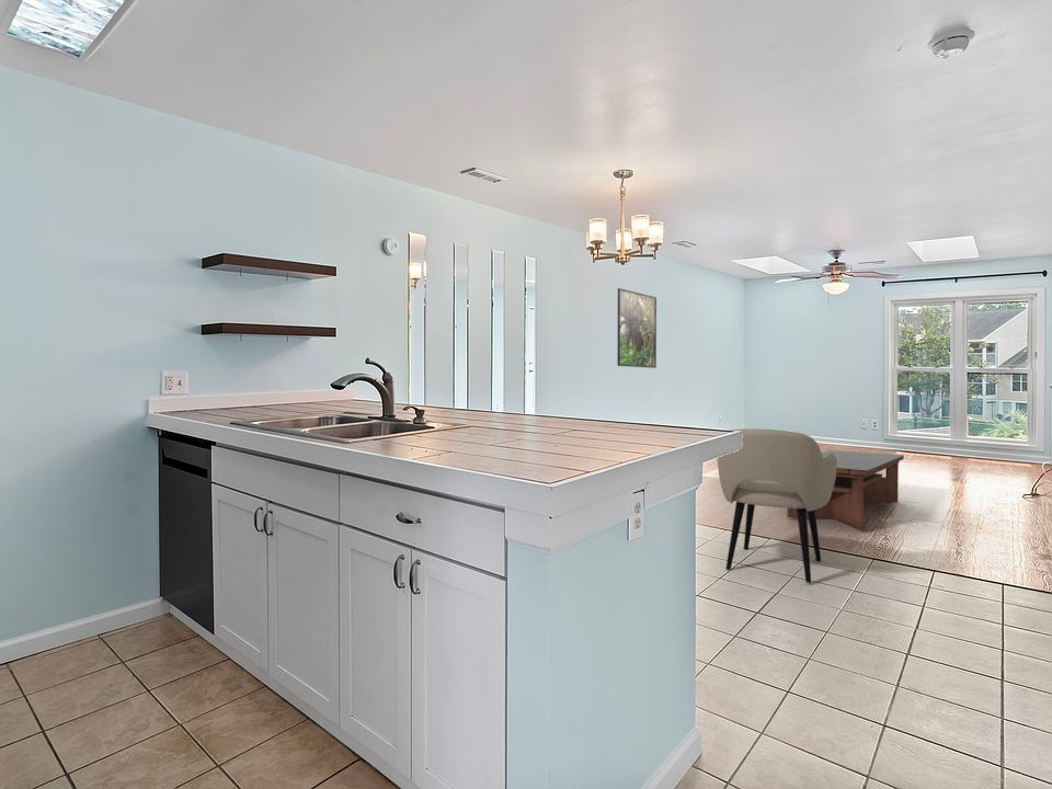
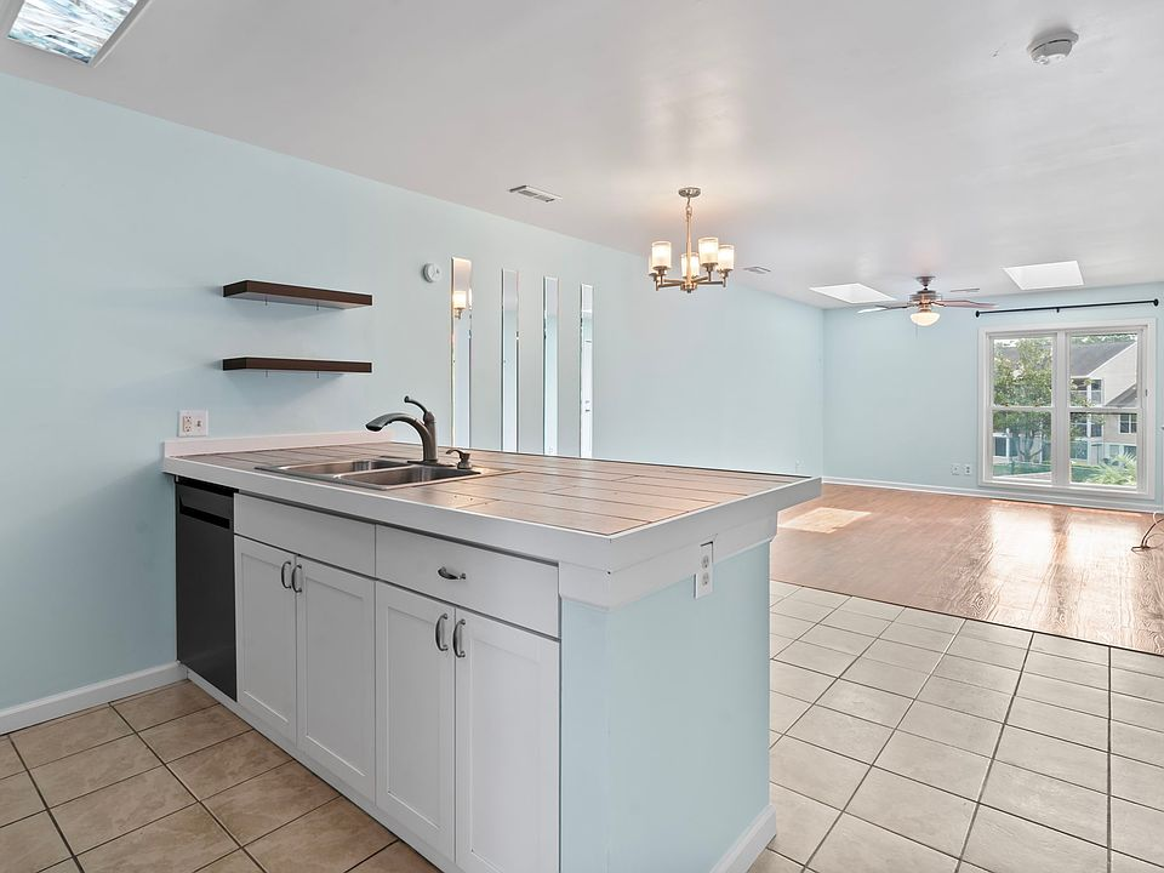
- armchair (773, 496)
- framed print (638, 330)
- coffee table (845, 484)
